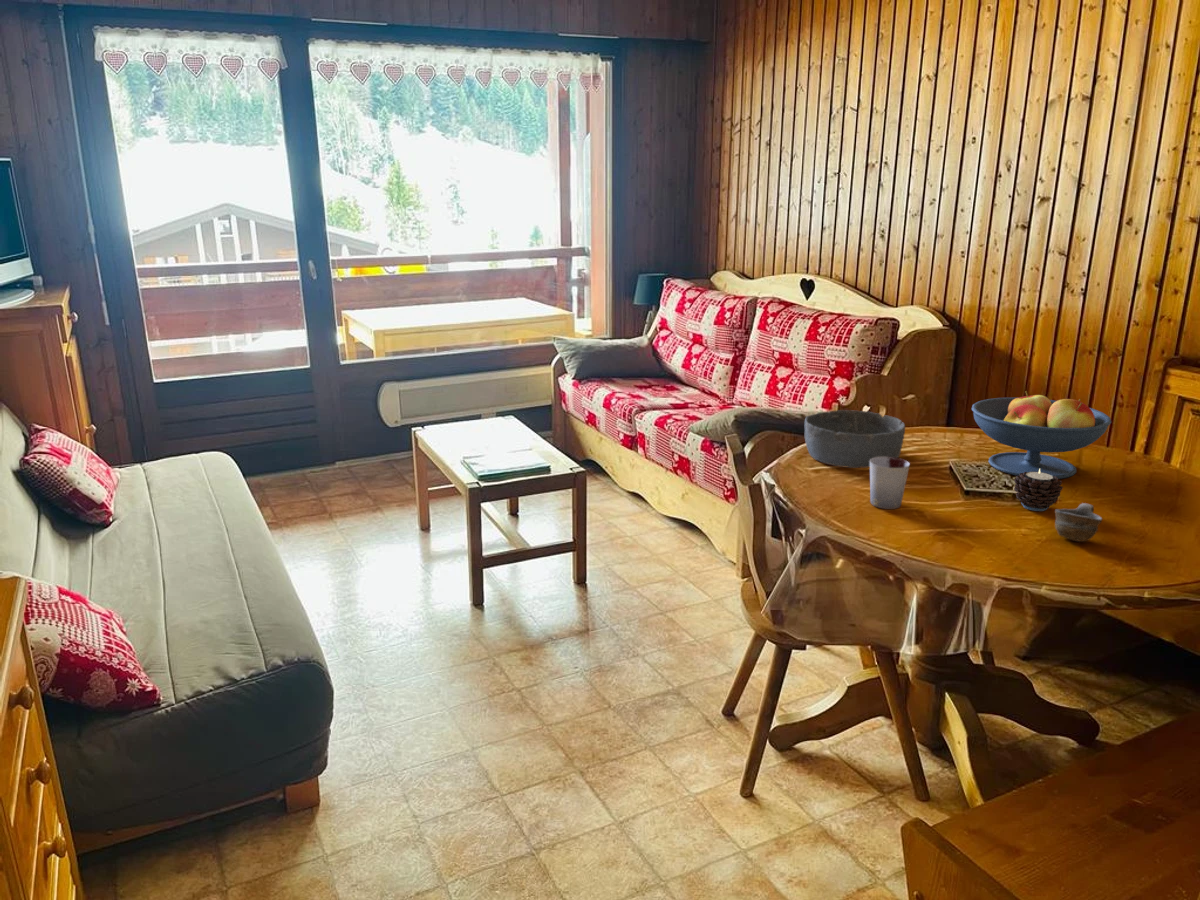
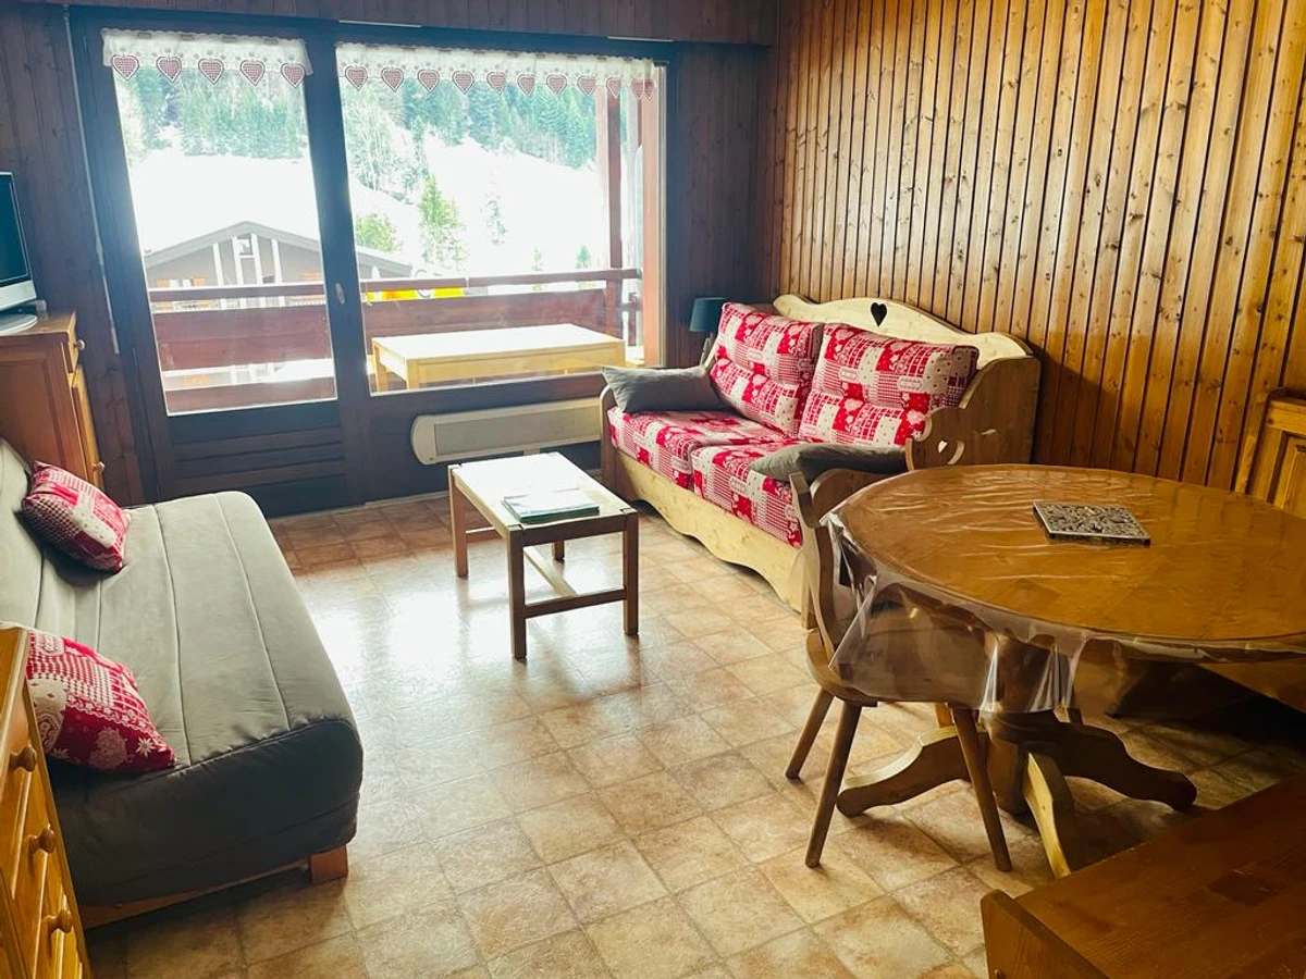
- cup (886, 480)
- bowl (853, 438)
- fruit bowl (1036, 430)
- cup (1080, 523)
- candle (1037, 488)
